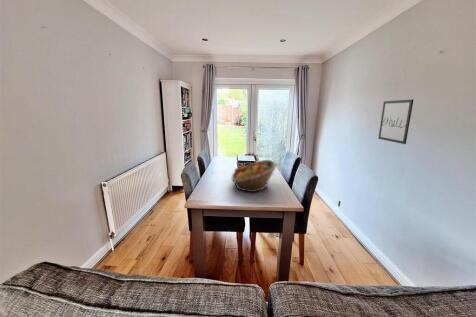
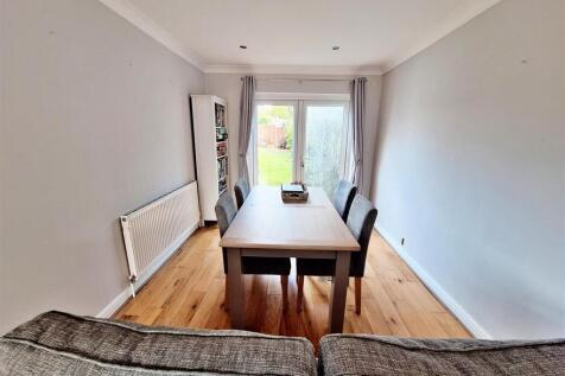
- fruit basket (253, 174)
- wall art (394, 121)
